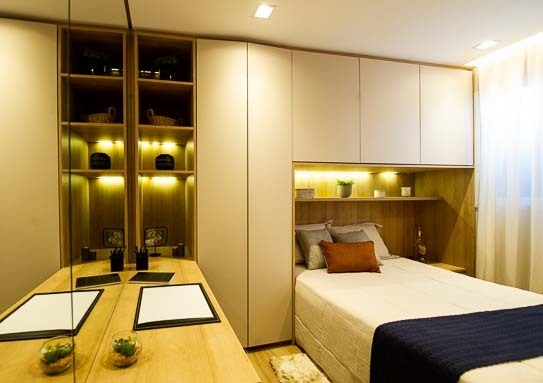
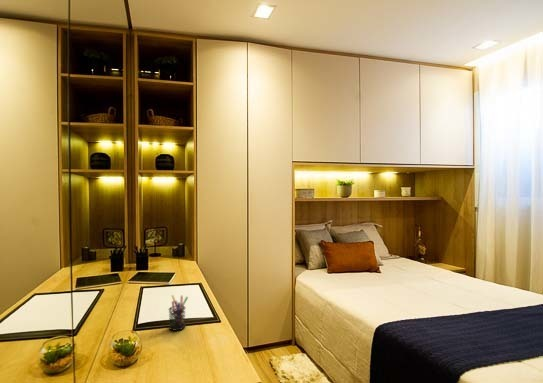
+ pen holder (179, 310)
